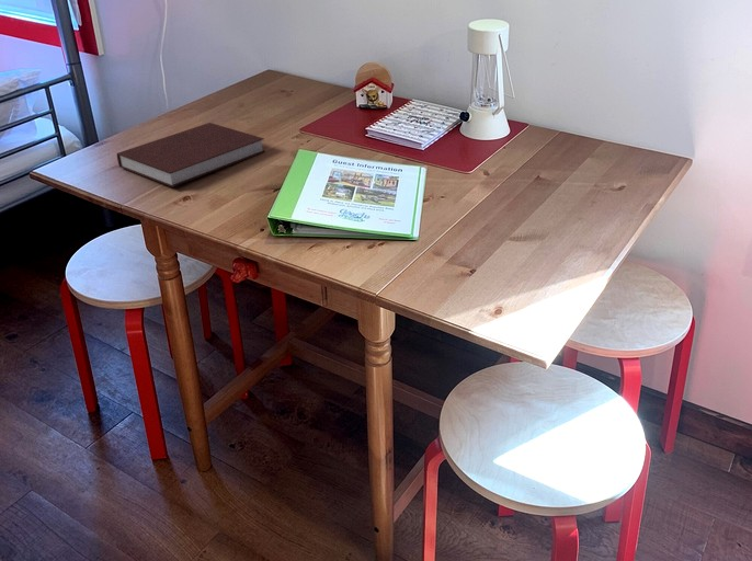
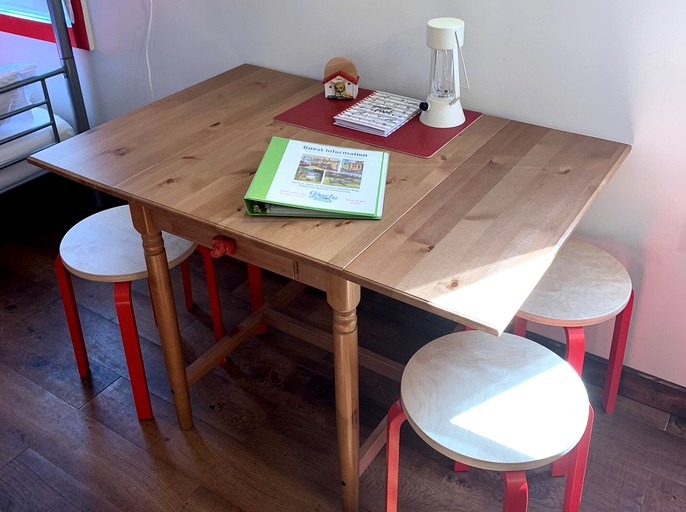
- notebook (192, 152)
